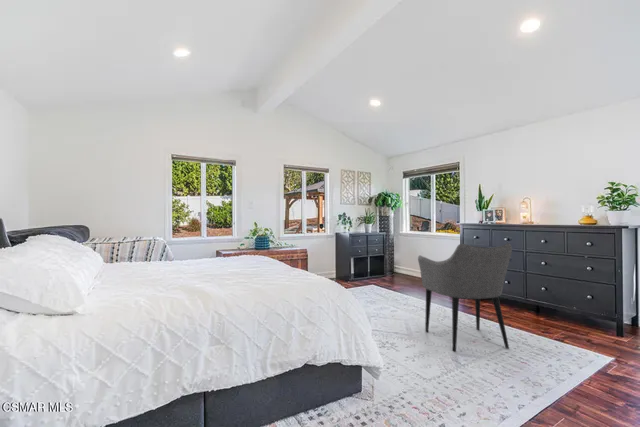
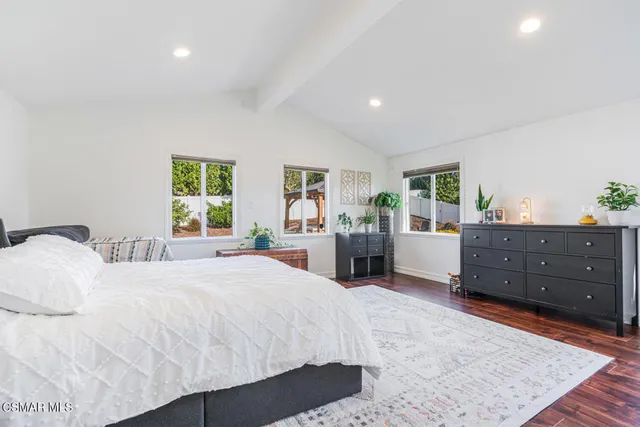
- armchair (463, 289)
